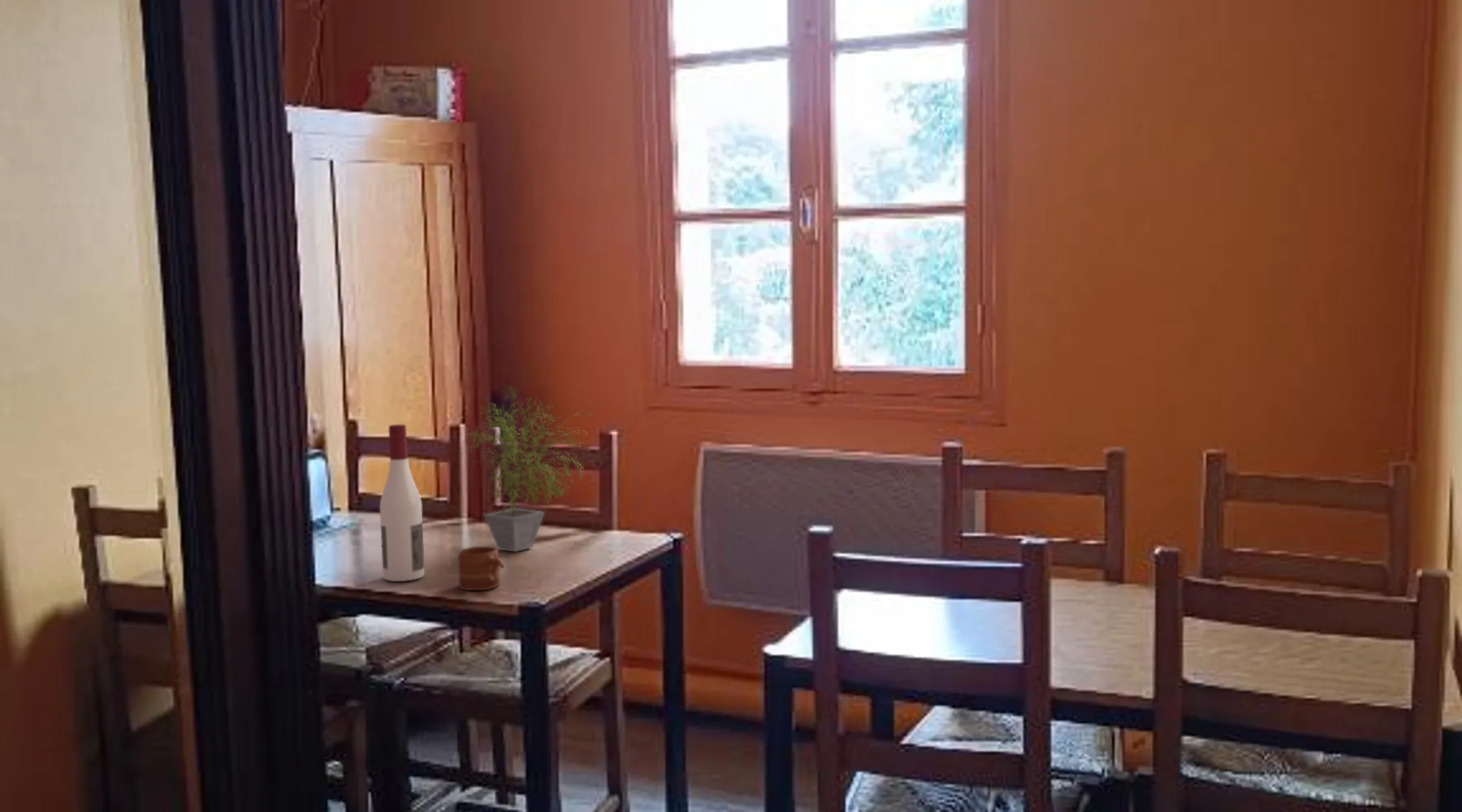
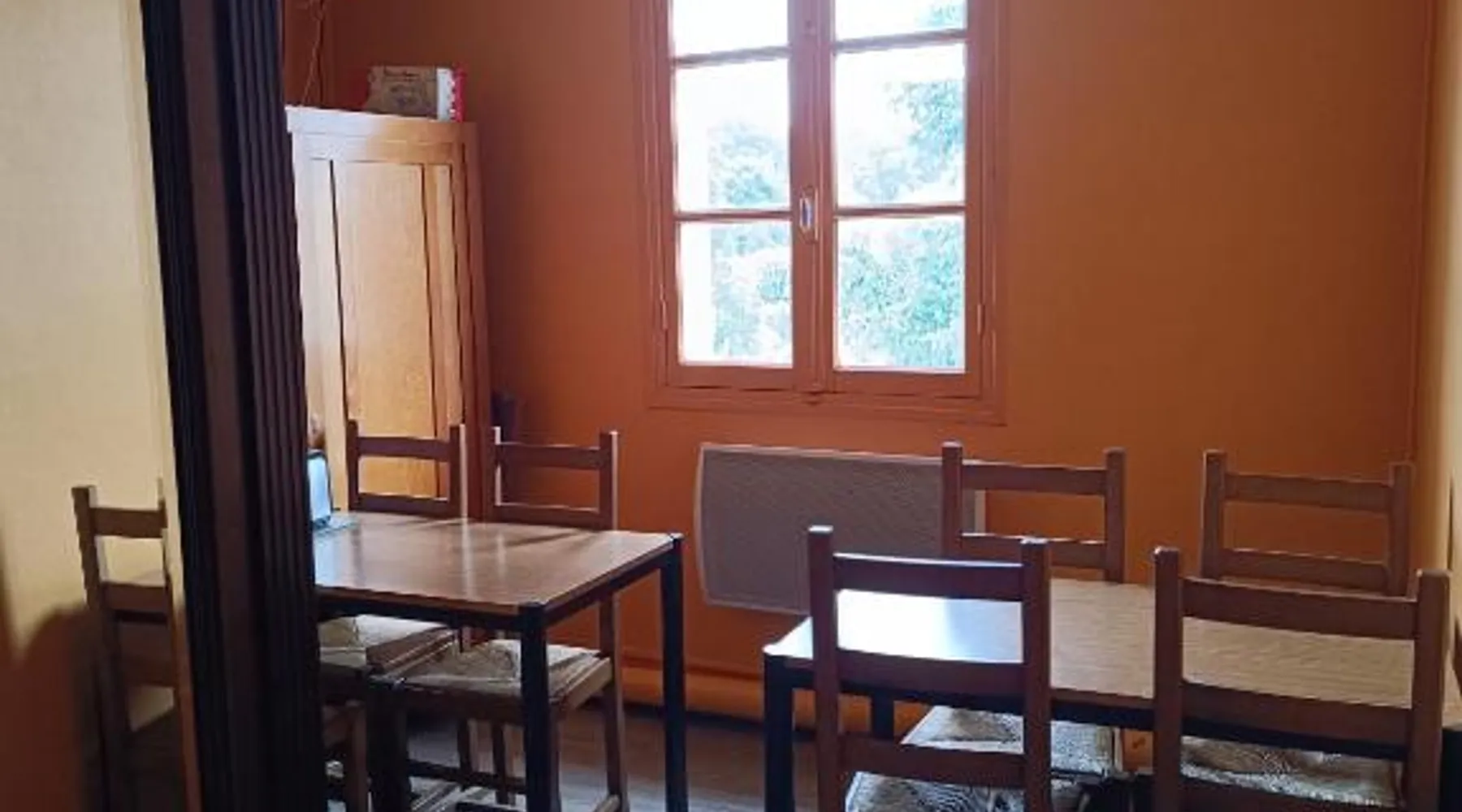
- alcohol (400, 501)
- potted plant (525, 465)
- mug (483, 569)
